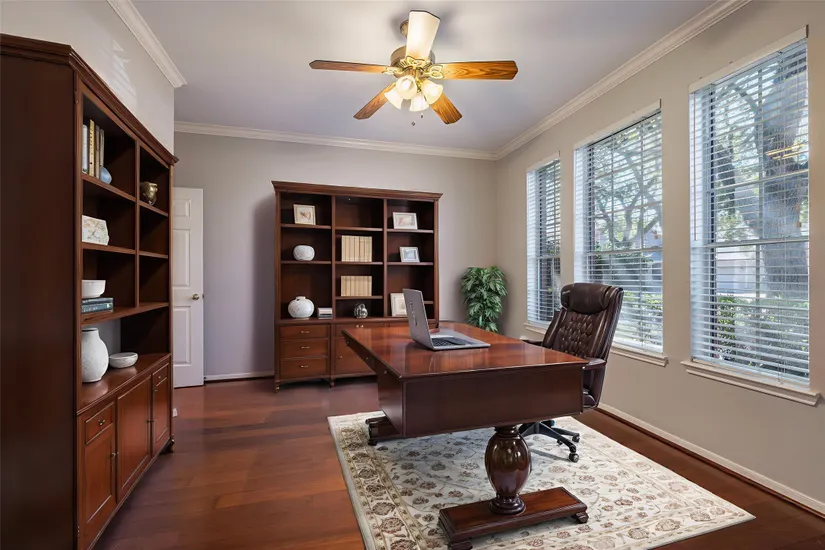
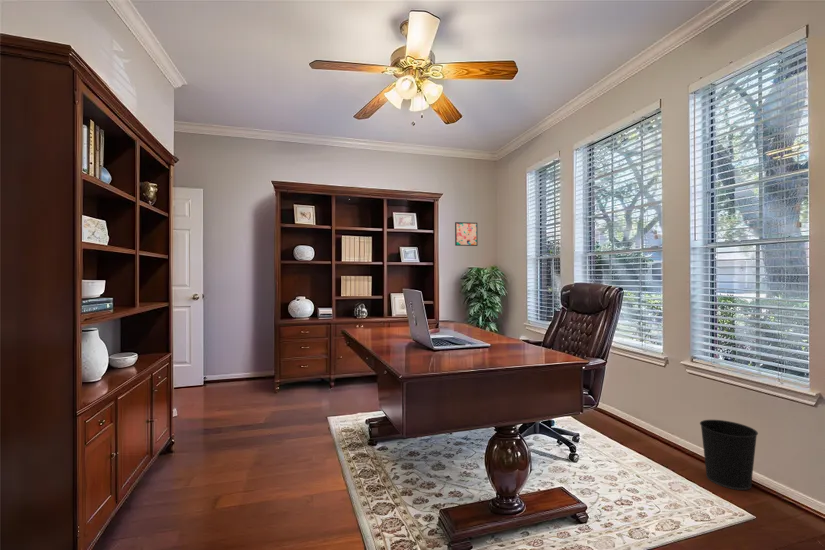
+ wastebasket (728, 454)
+ wall art (466, 234)
